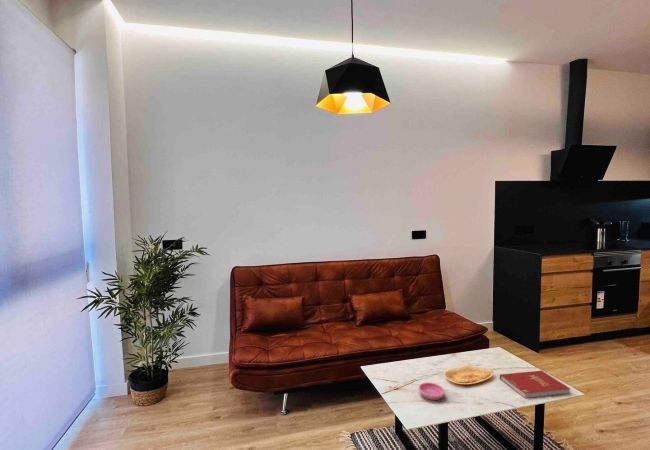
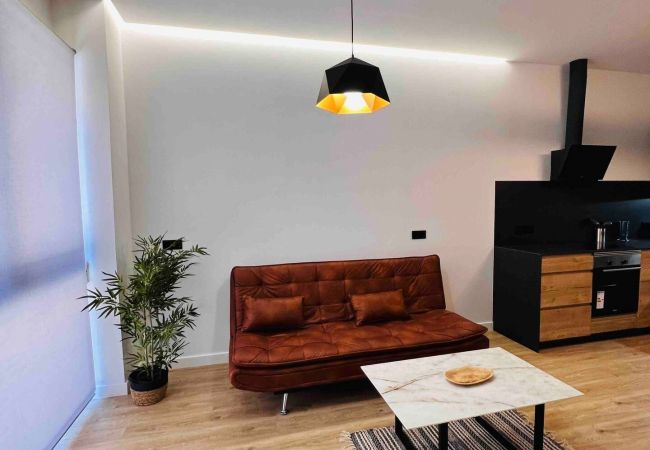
- saucer (431, 391)
- book (533, 383)
